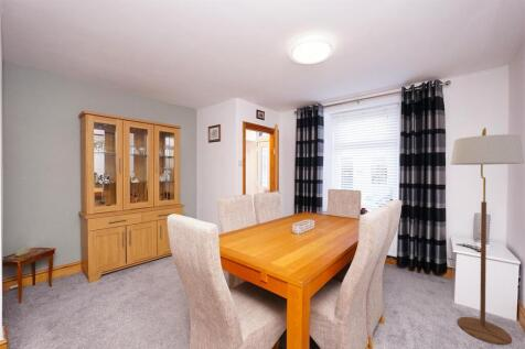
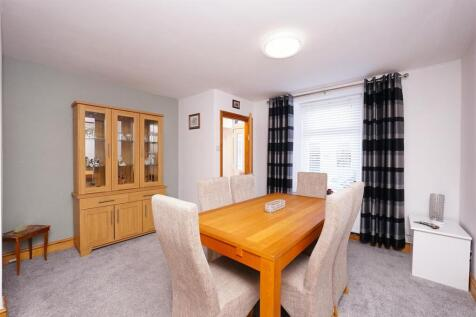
- floor lamp (483, 228)
